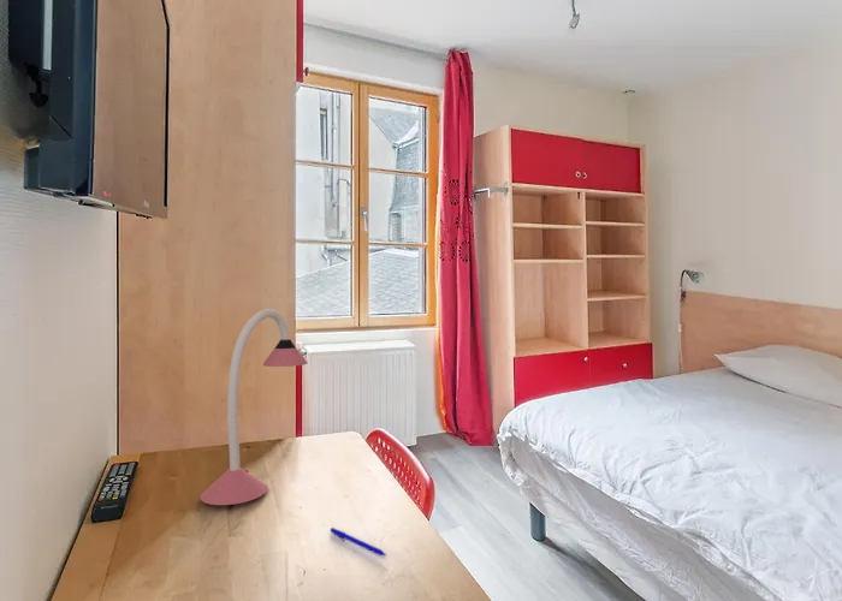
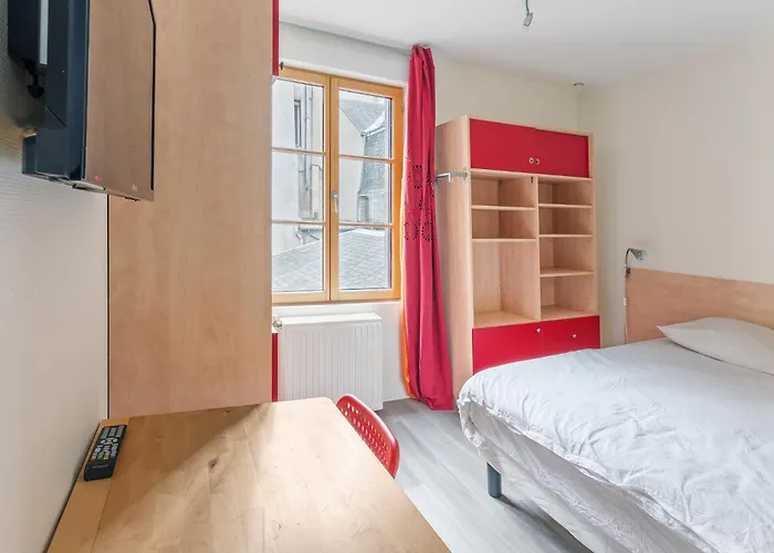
- desk lamp (237, 394)
- pen (357, 541)
